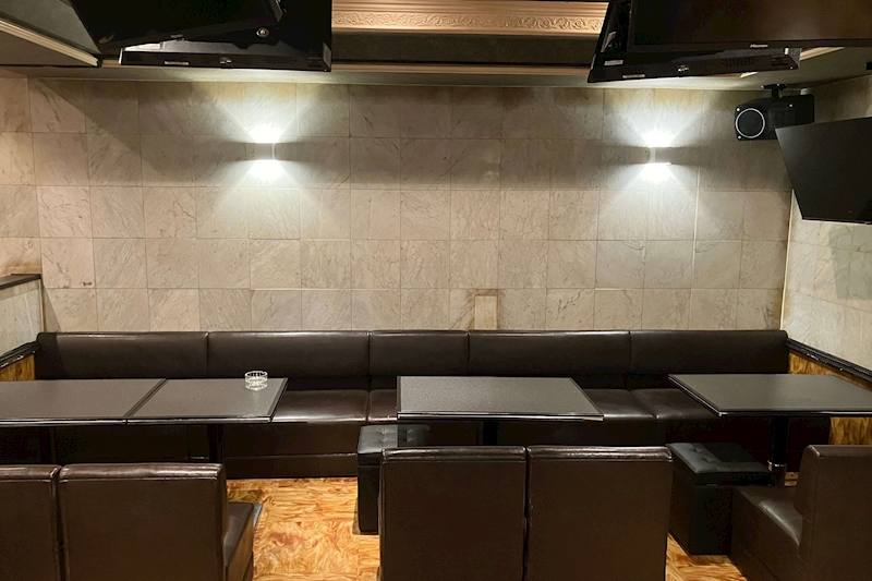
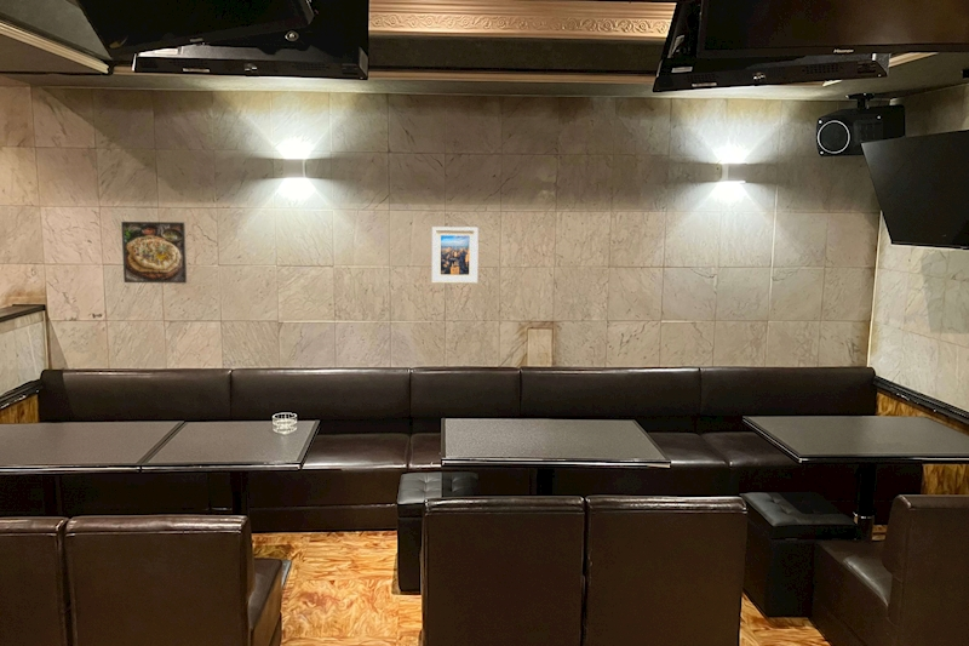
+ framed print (454, 255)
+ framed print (154, 252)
